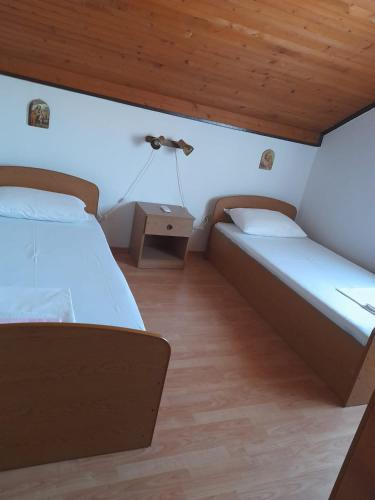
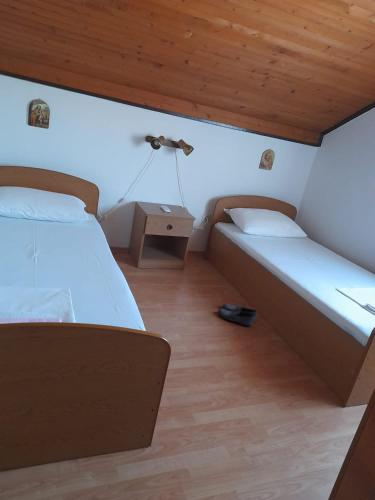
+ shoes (236, 311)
